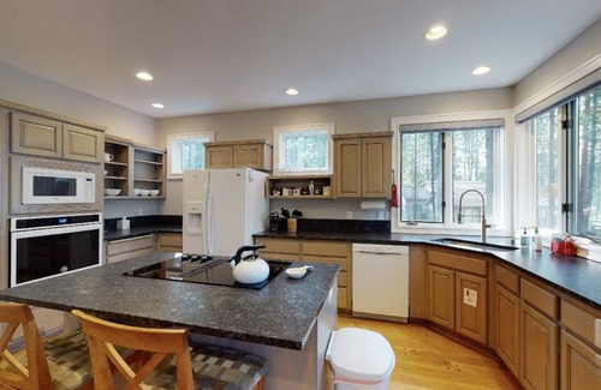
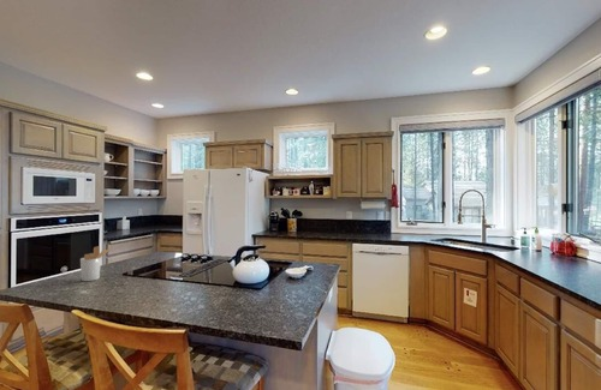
+ utensil holder (95, 263)
